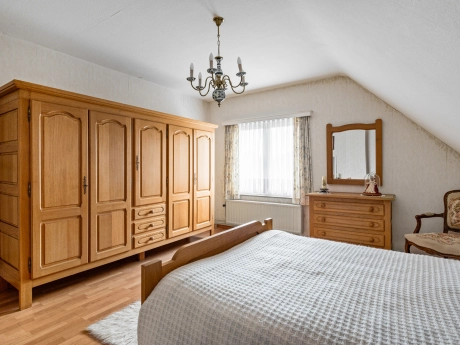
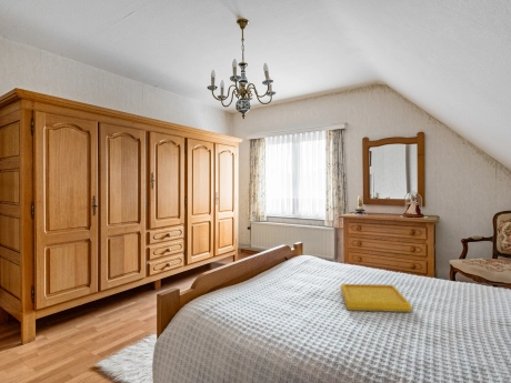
+ serving tray (372, 296)
